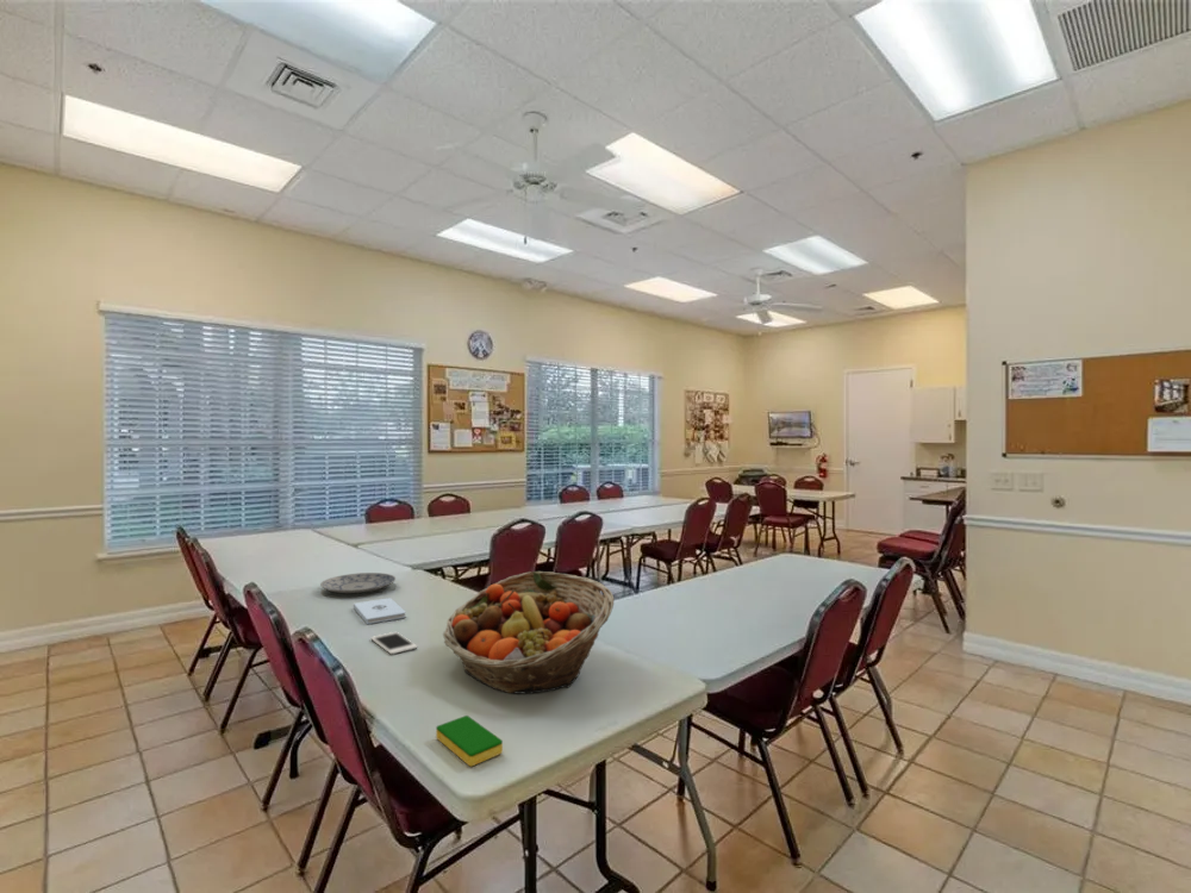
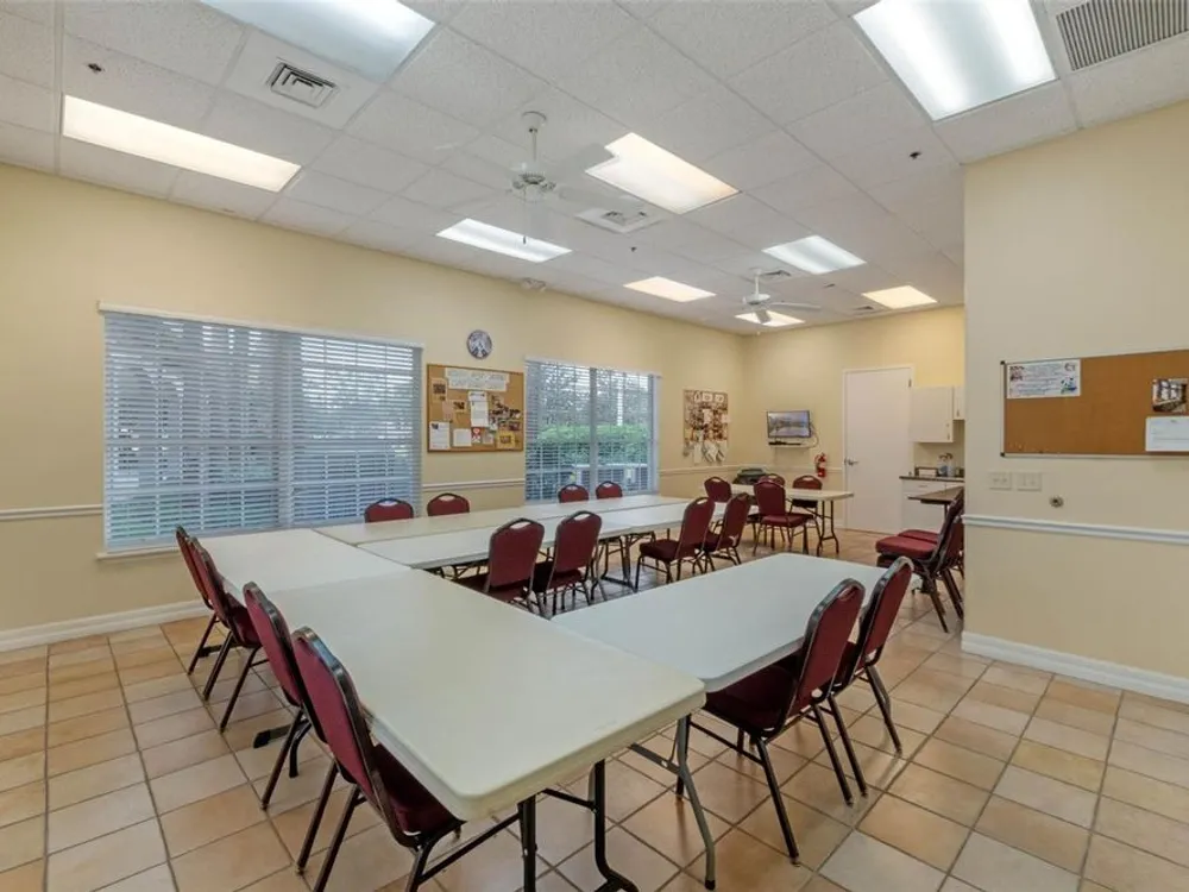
- dish sponge (468, 738)
- plate (358, 583)
- fruit basket (528, 626)
- notepad (379, 610)
- cell phone (393, 642)
